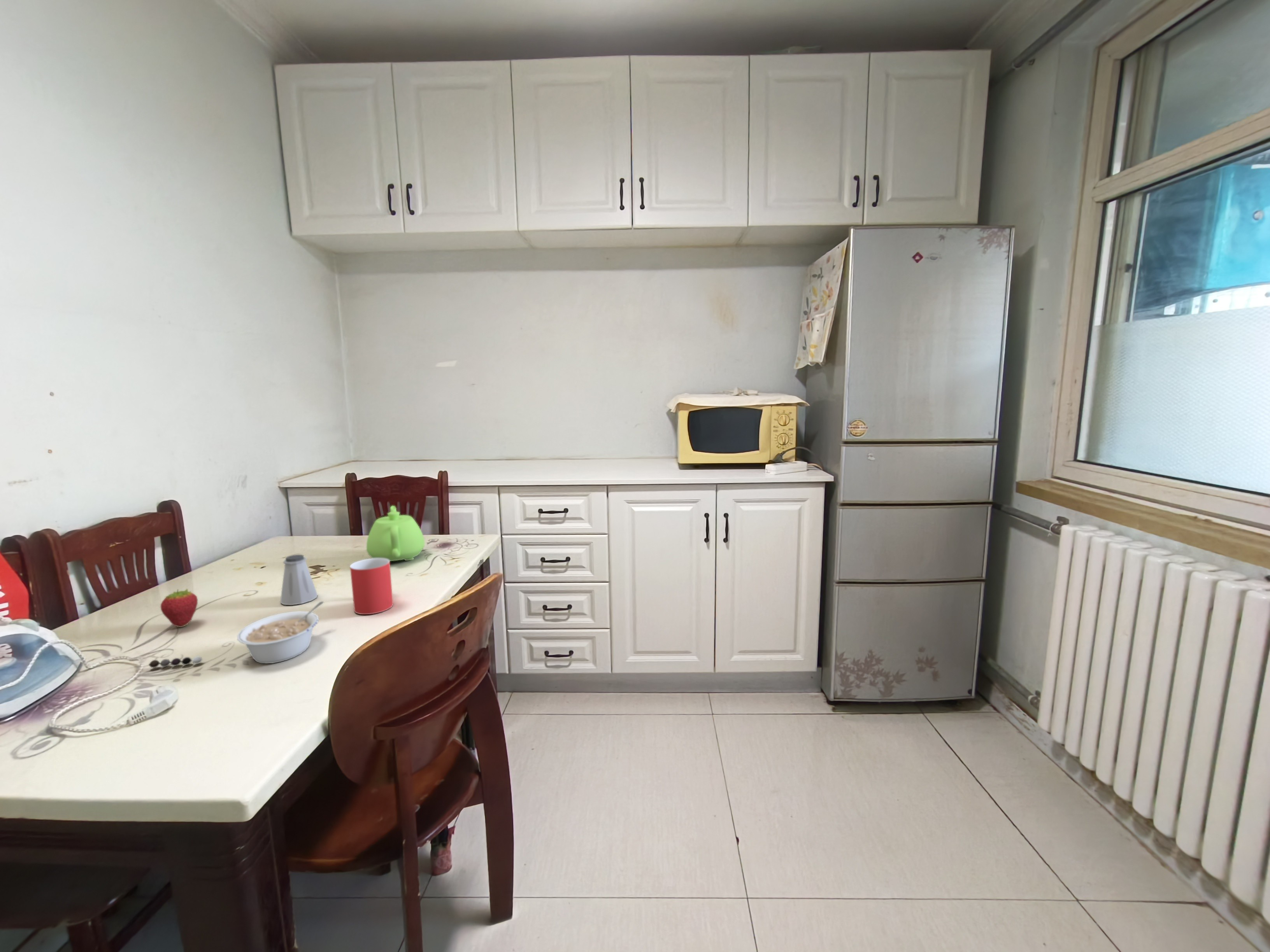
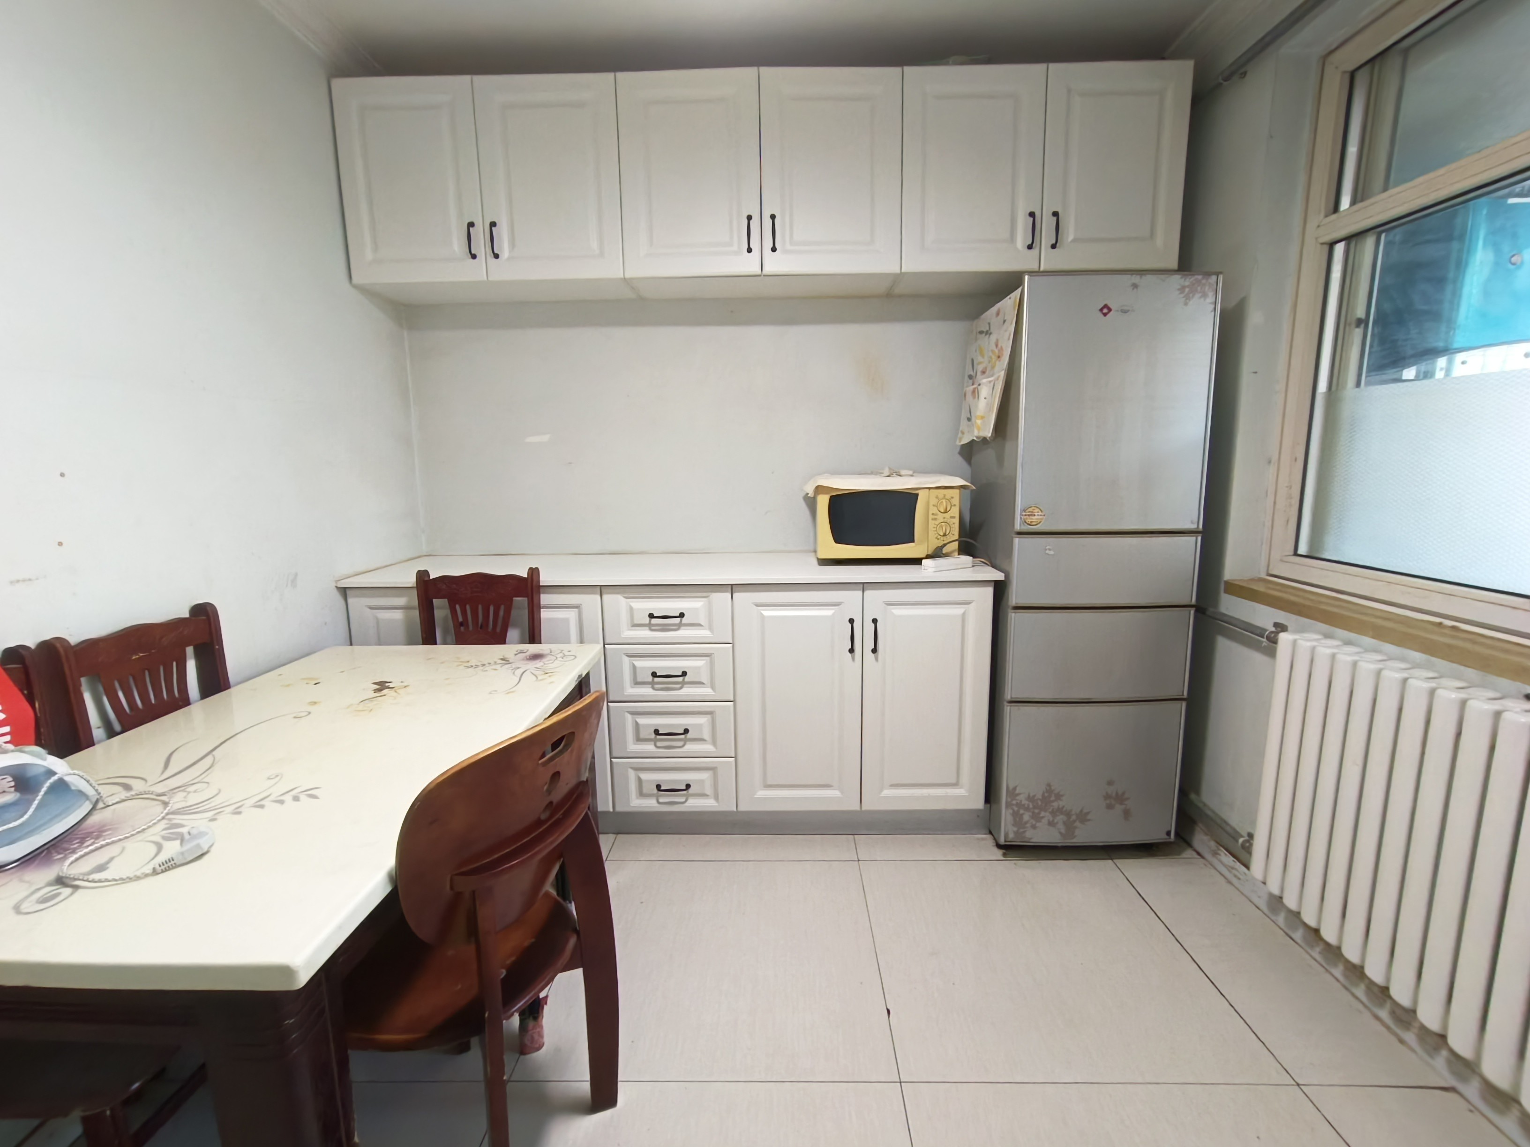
- saltshaker (297, 578)
- legume (281, 635)
- teapot (395, 534)
- fruit (180, 608)
- mug (375, 582)
- pepper shaker (176, 662)
